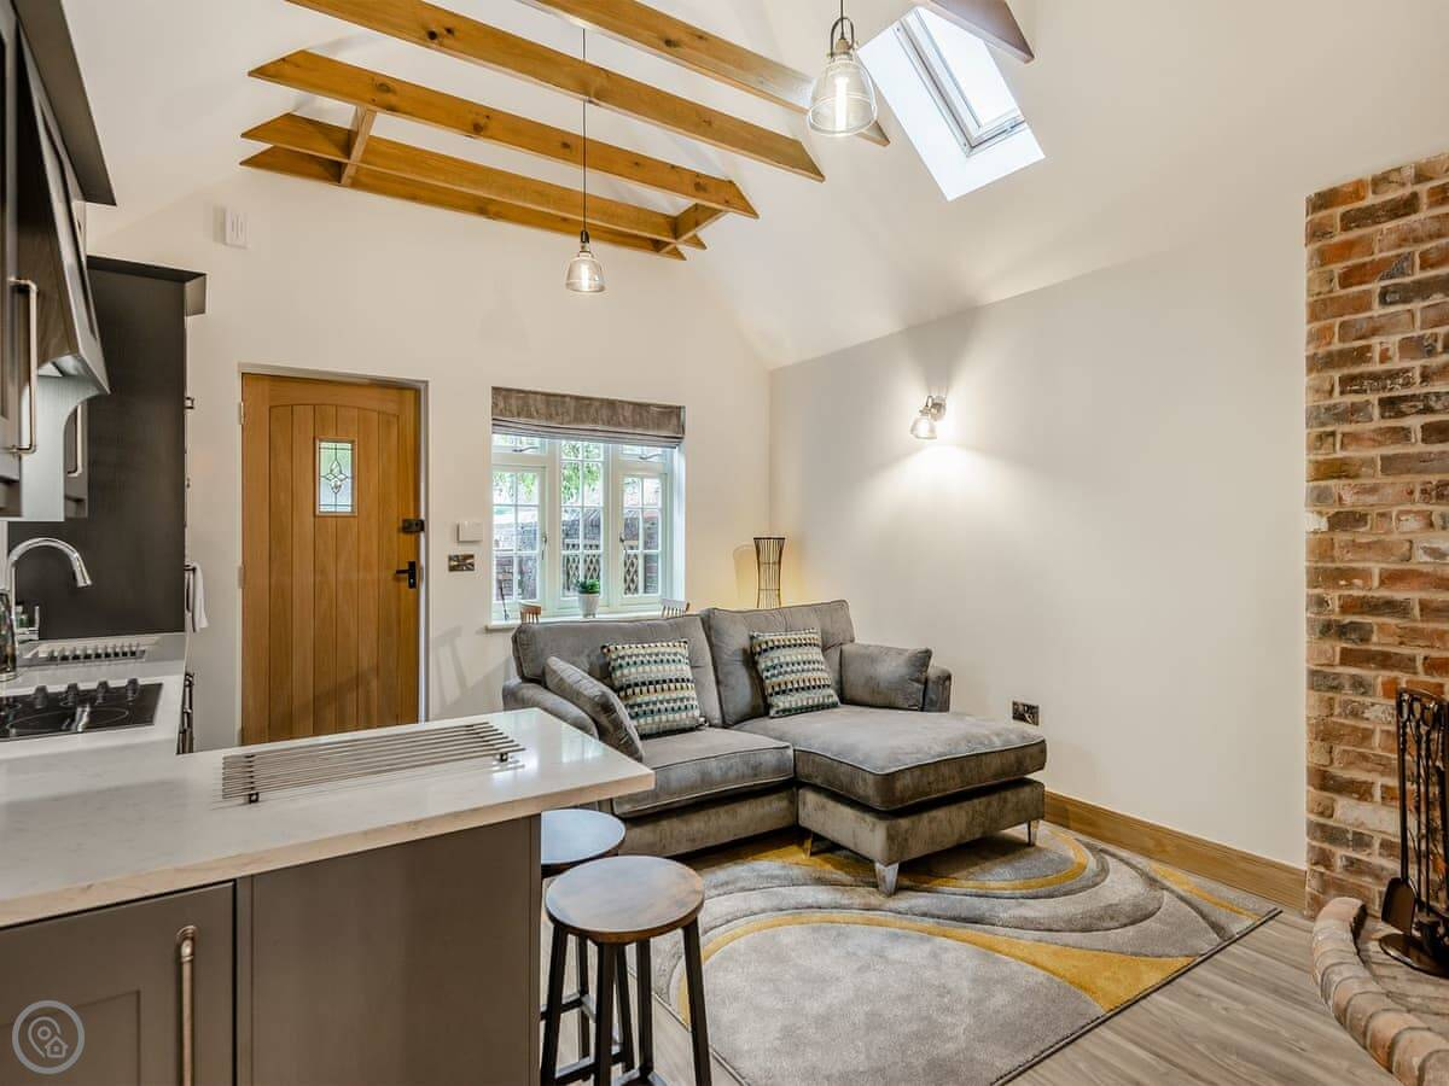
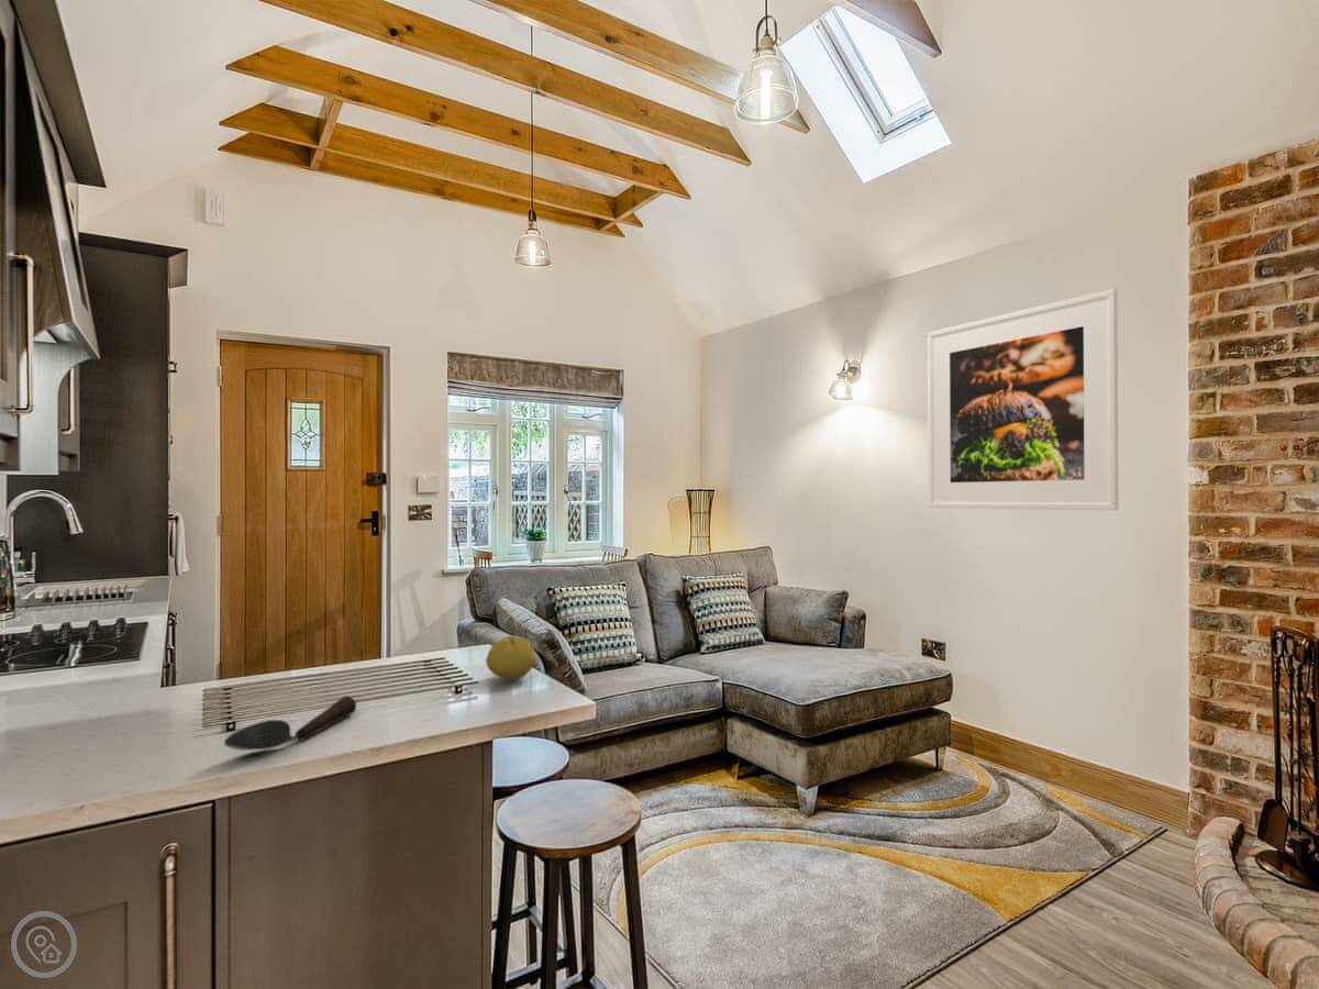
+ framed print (1011, 411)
+ fruit (511, 657)
+ spoon (289, 725)
